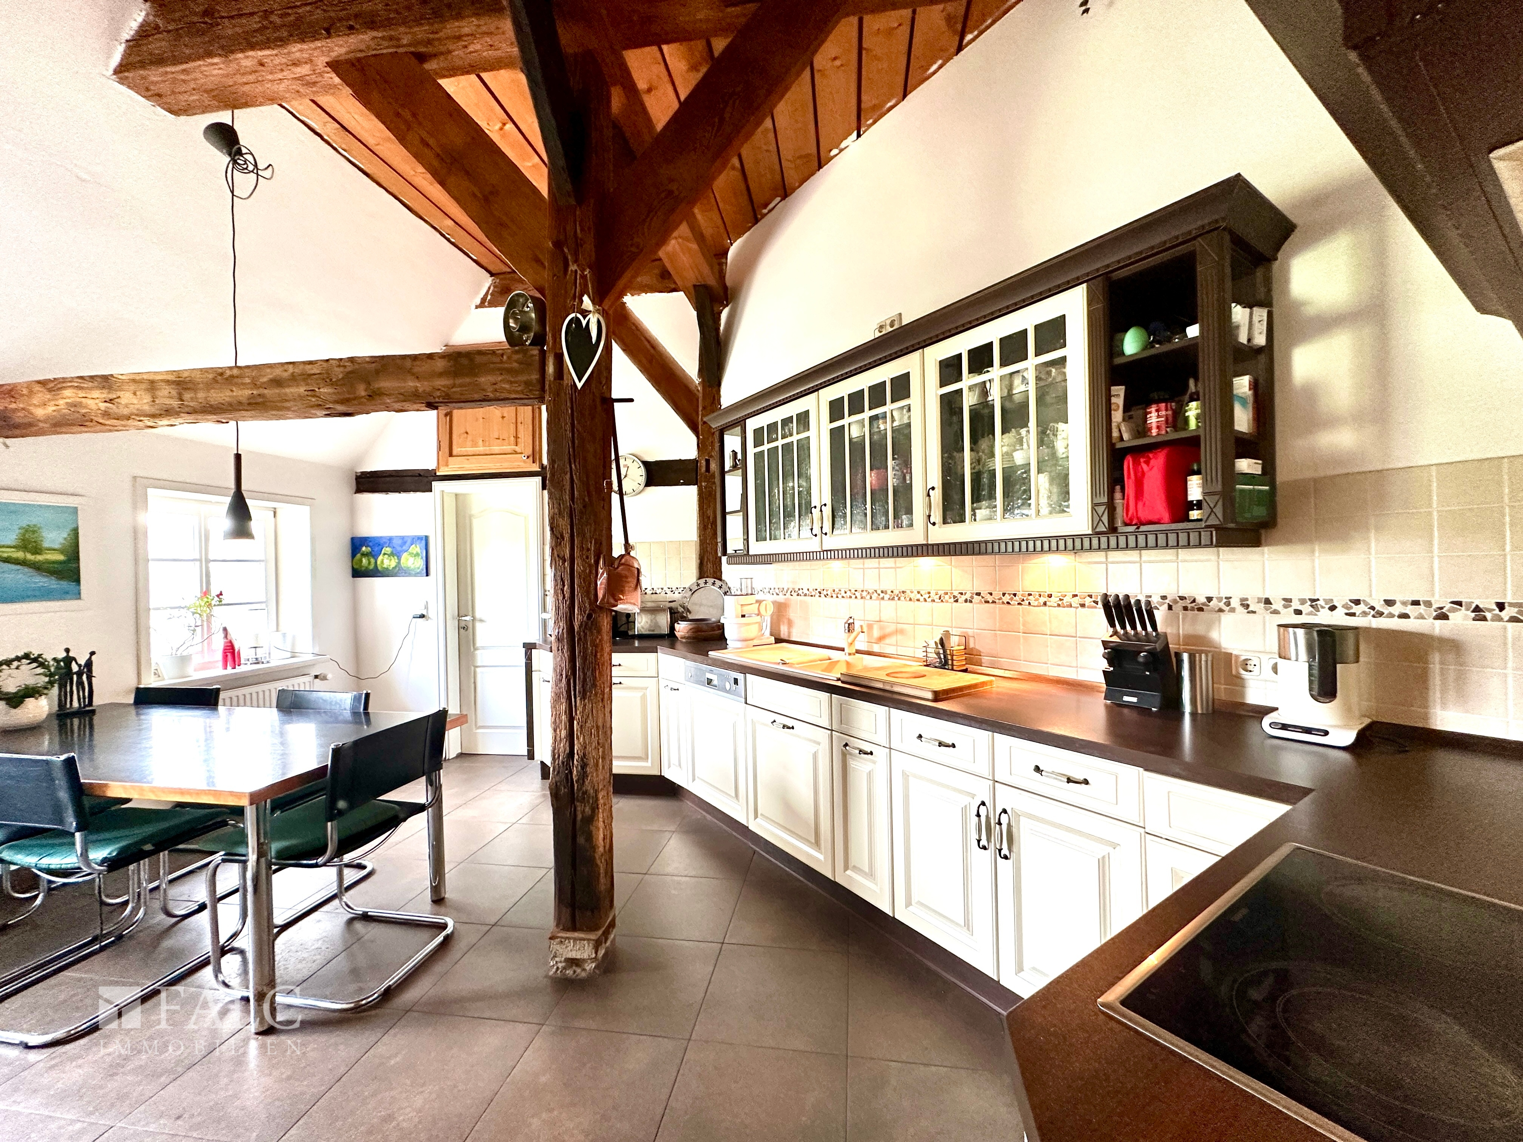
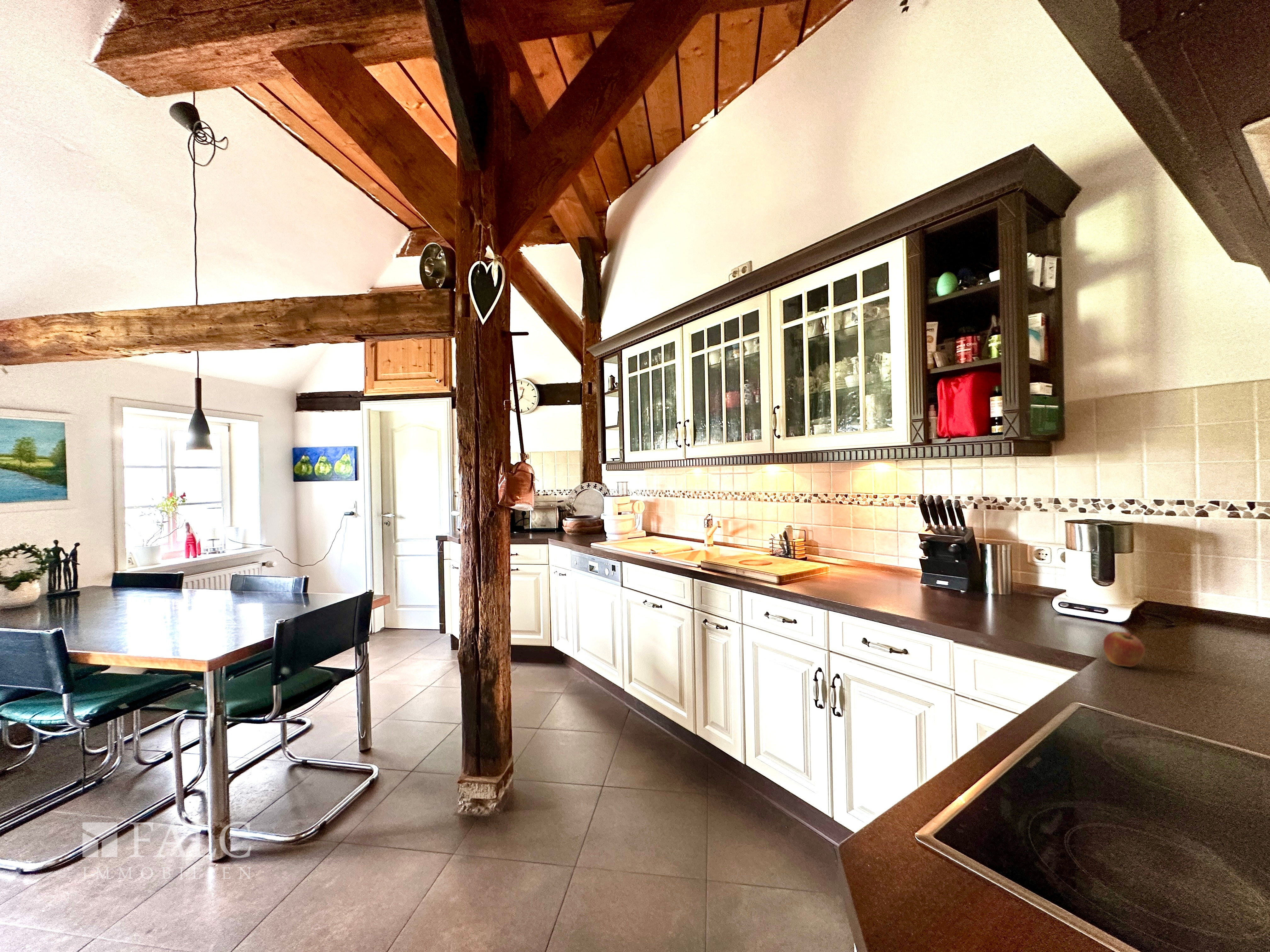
+ fruit (1124, 647)
